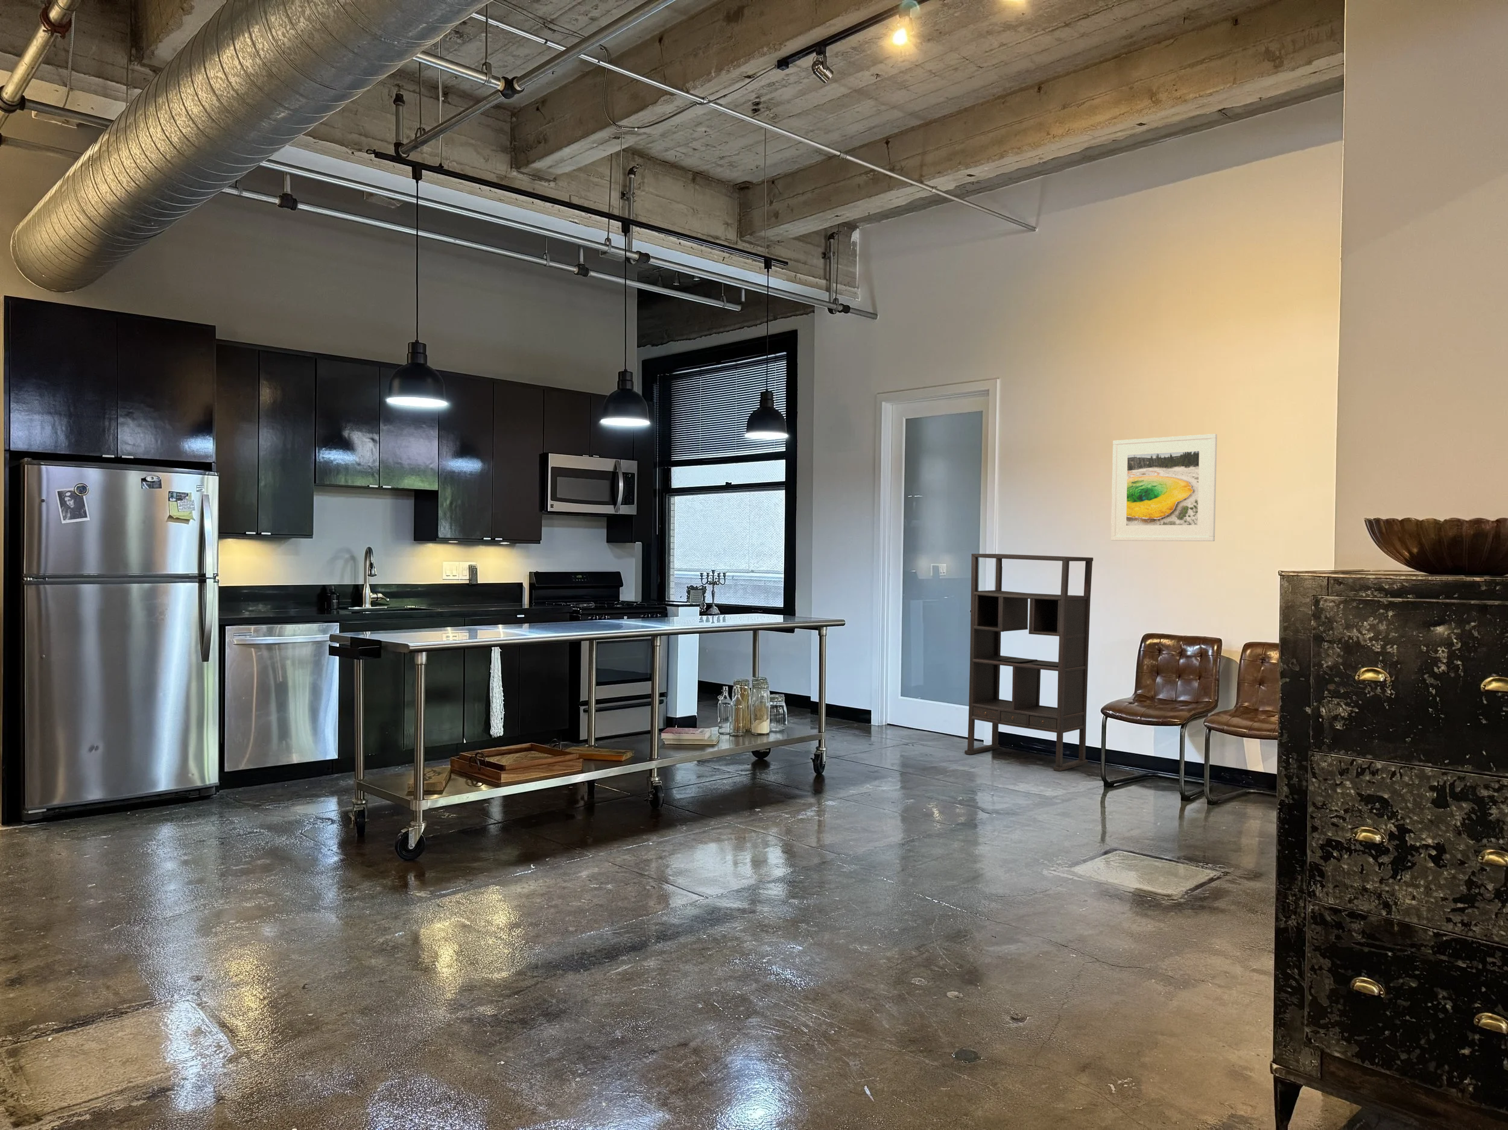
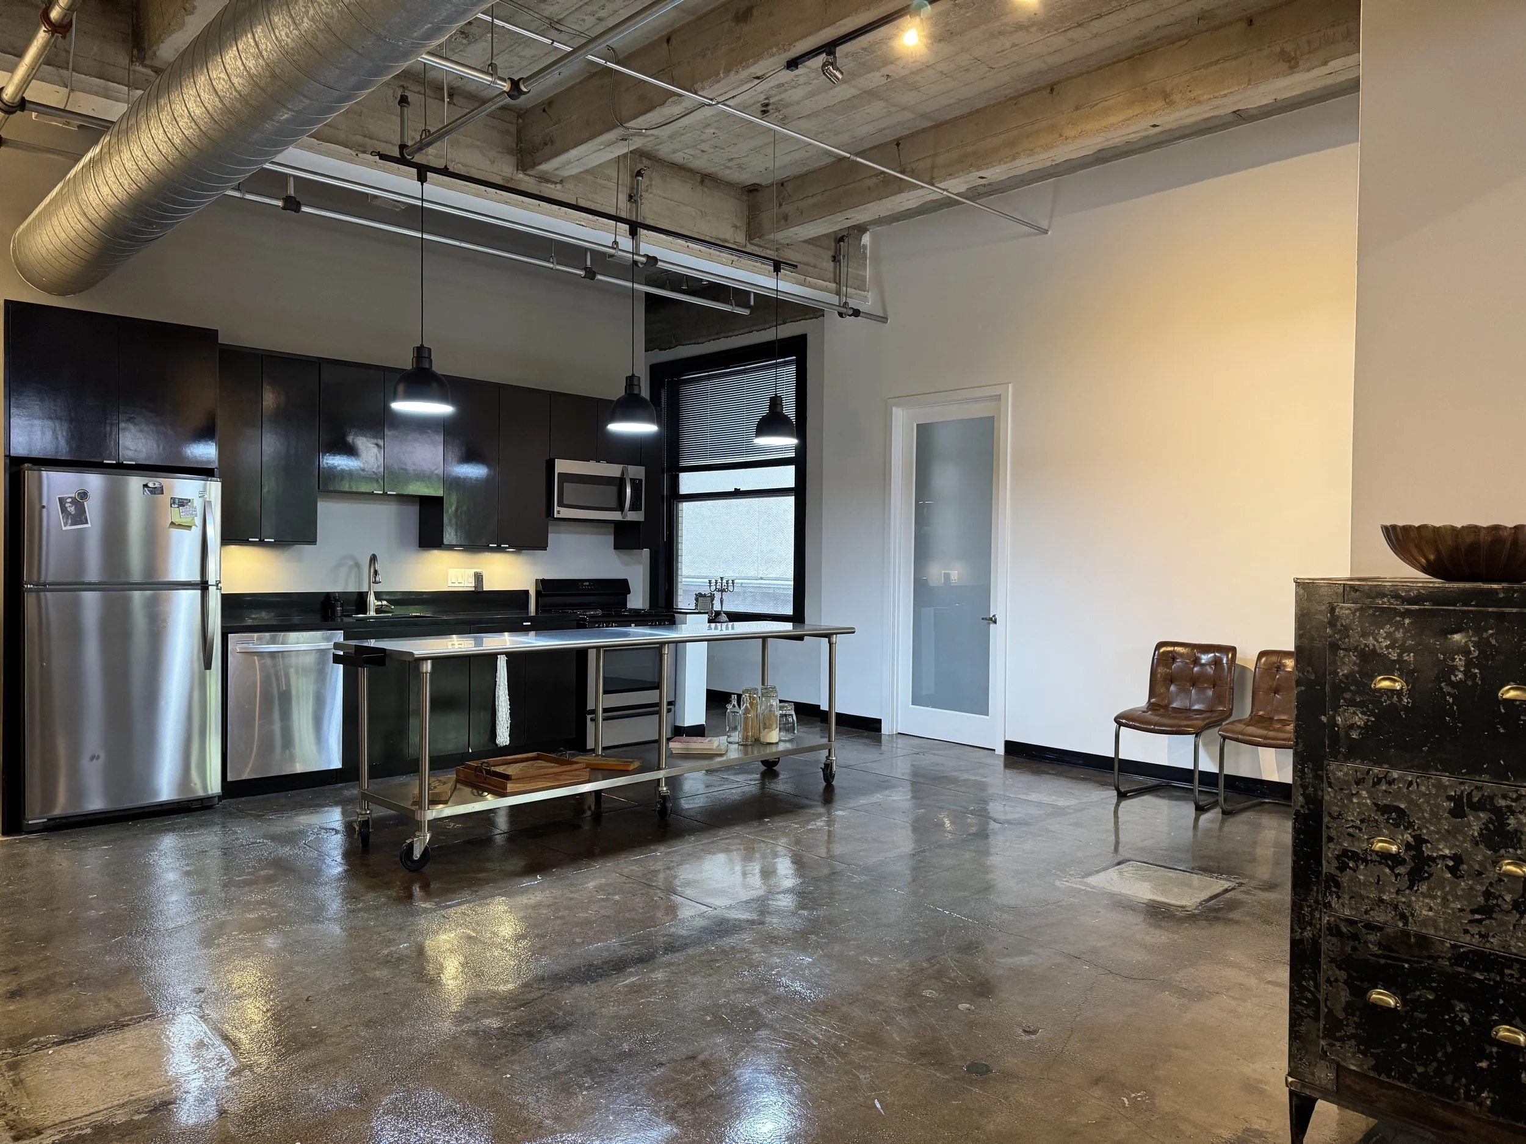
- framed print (1161, 489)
- shelving unit (1027, 659)
